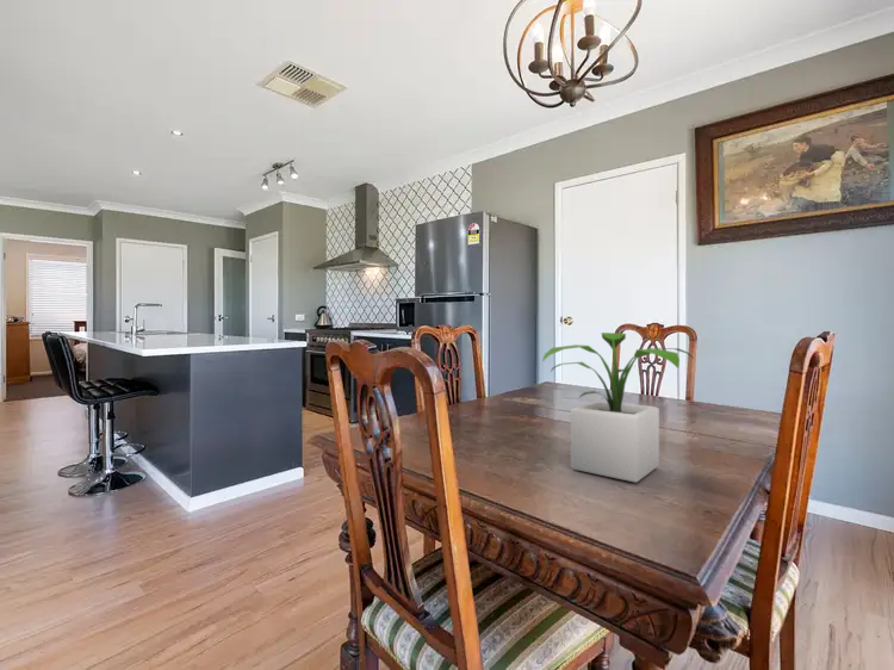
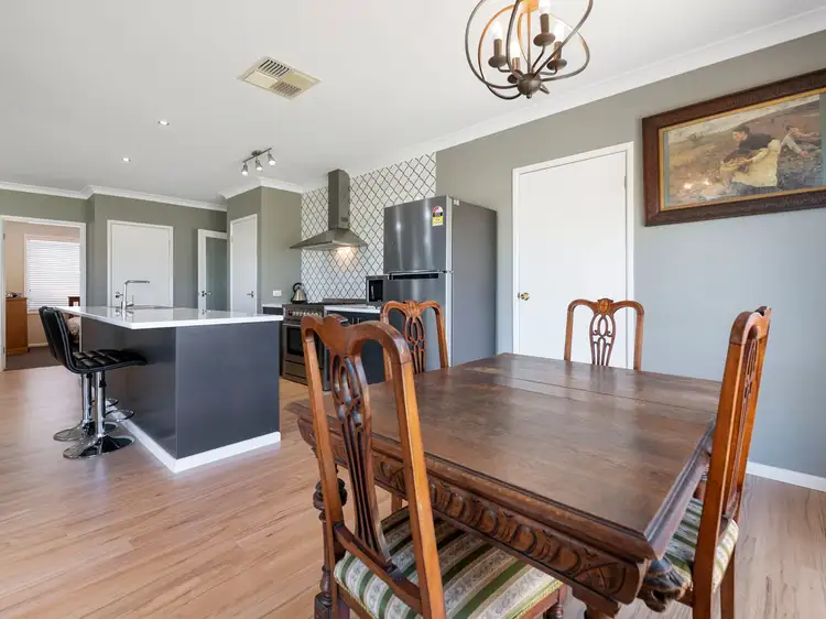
- potted plant (620, 399)
